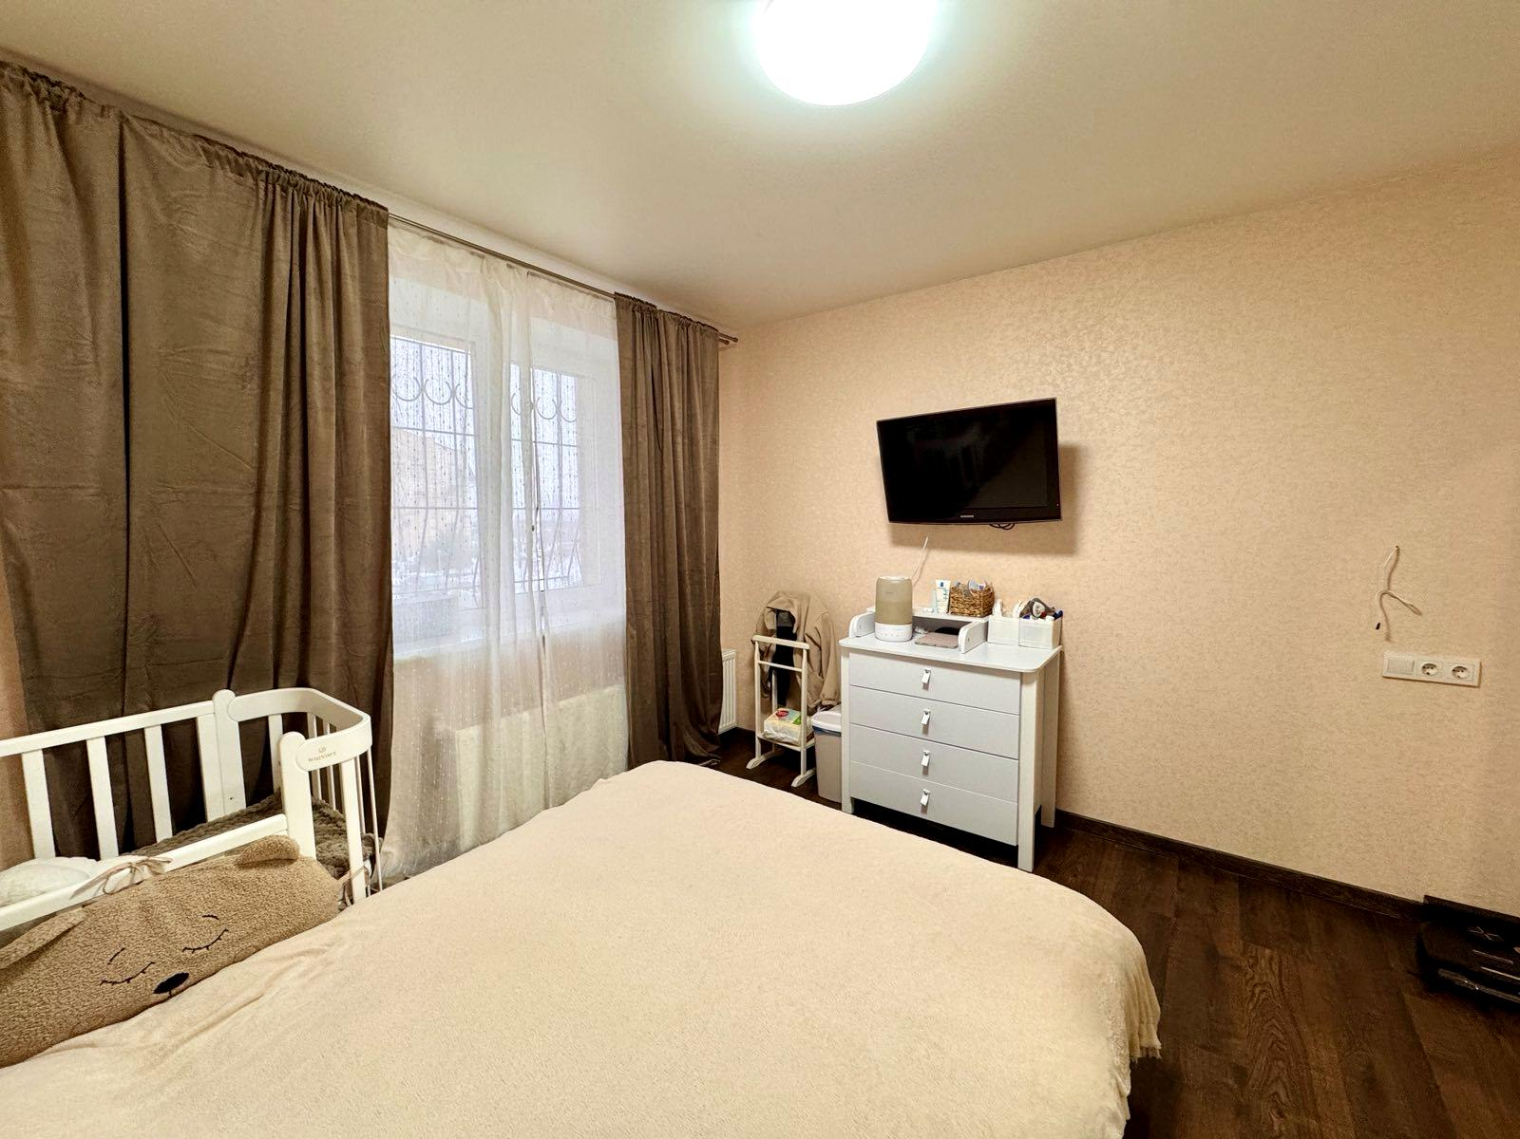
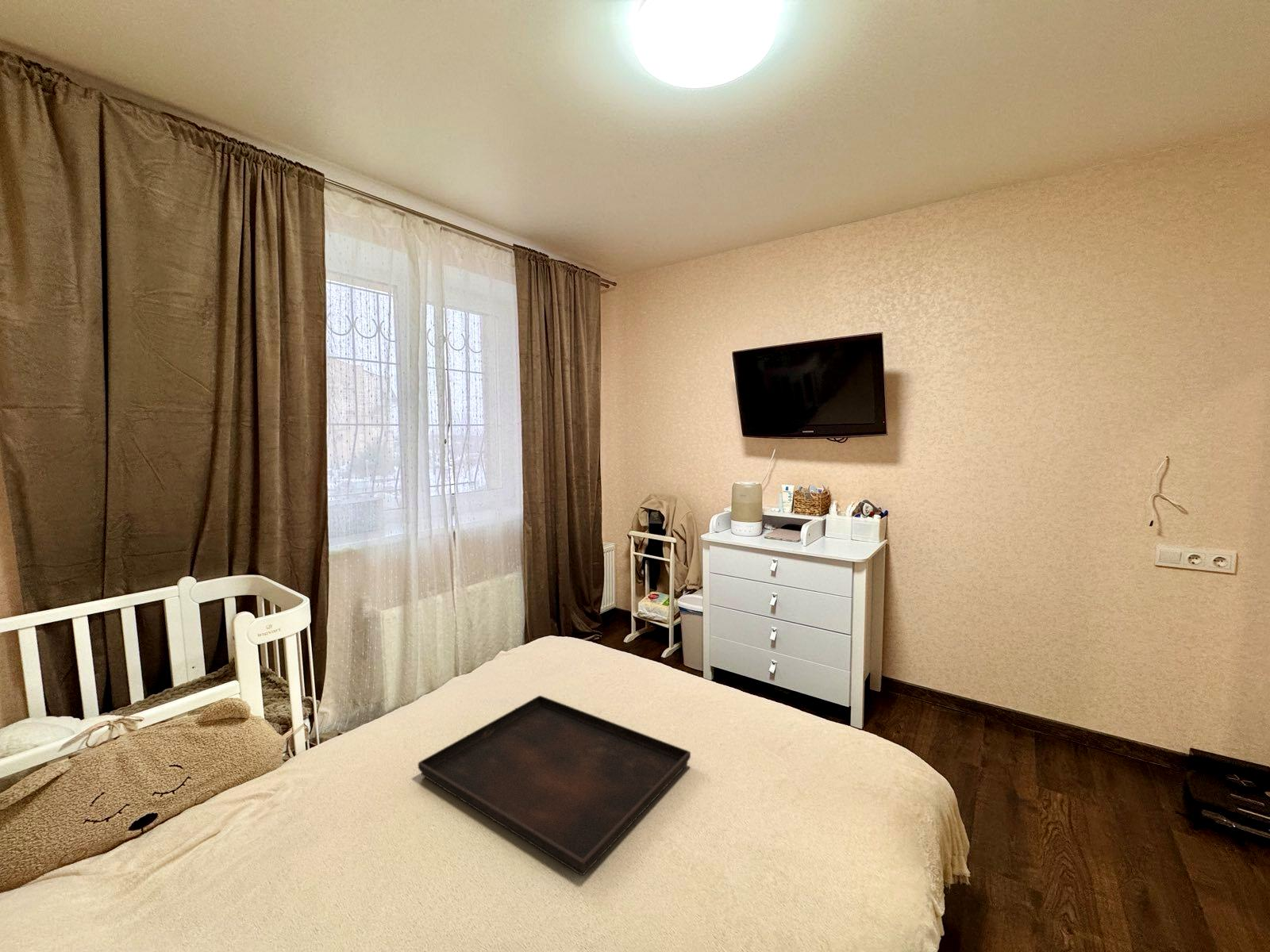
+ serving tray (556, 763)
